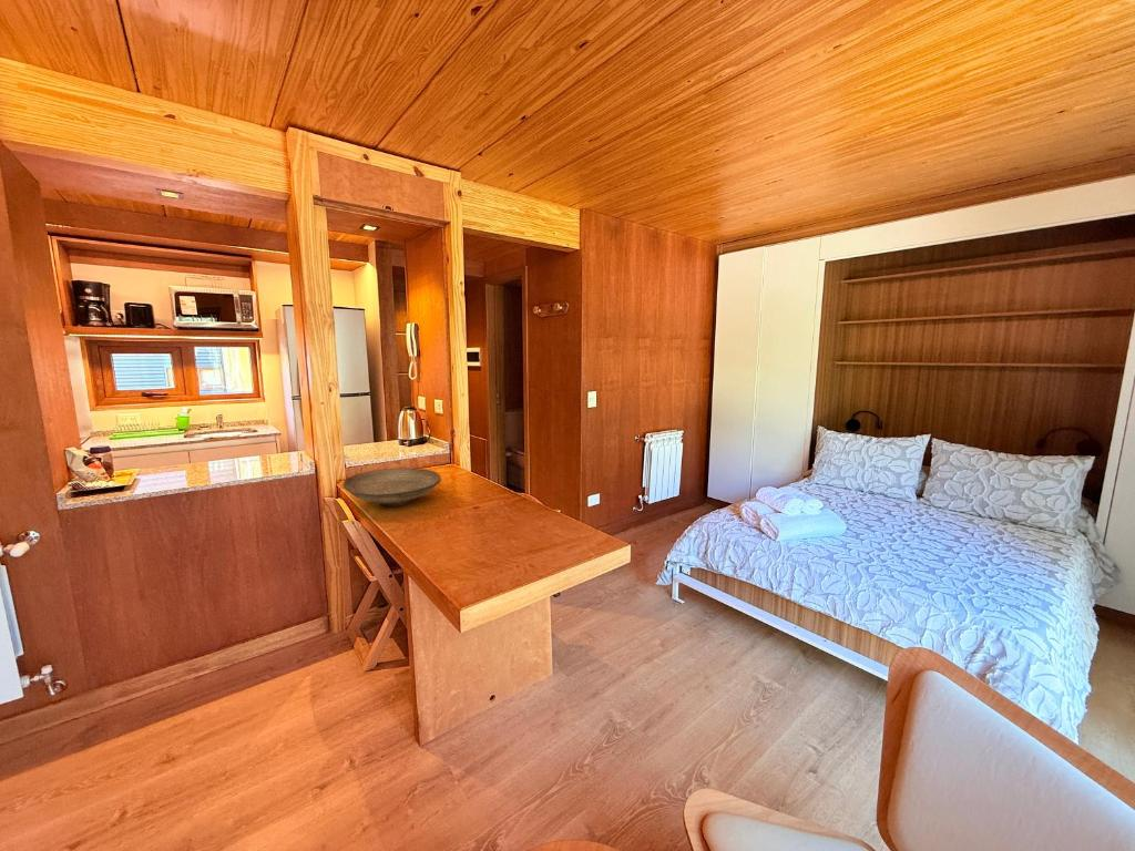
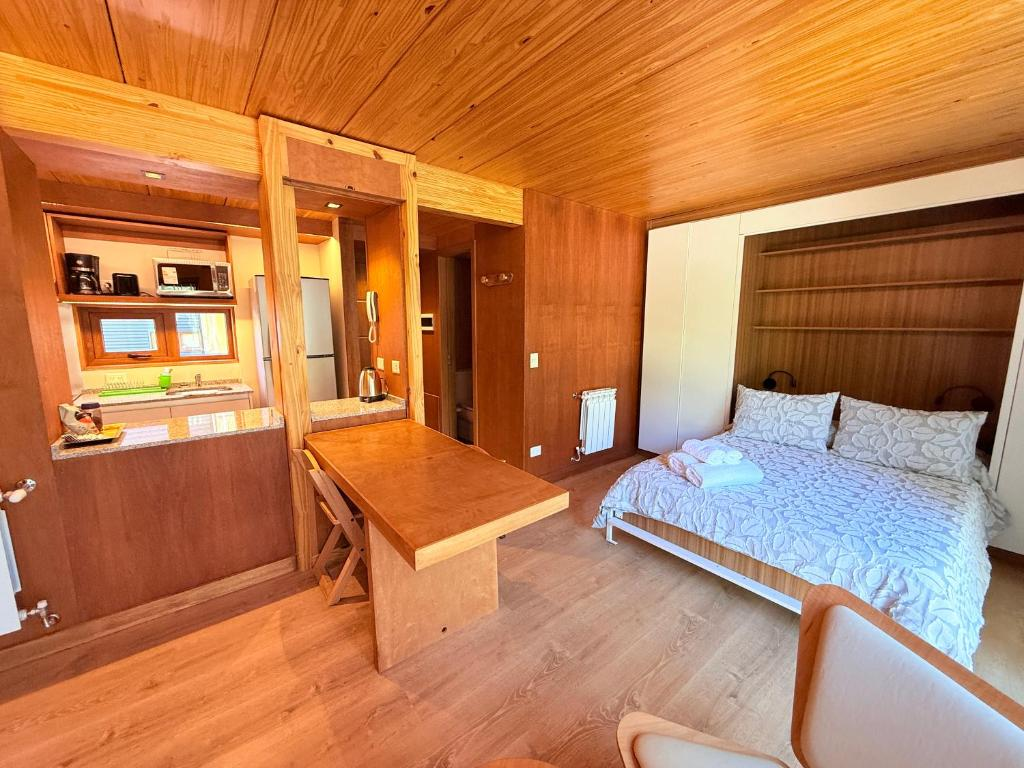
- decorative bowl (393, 490)
